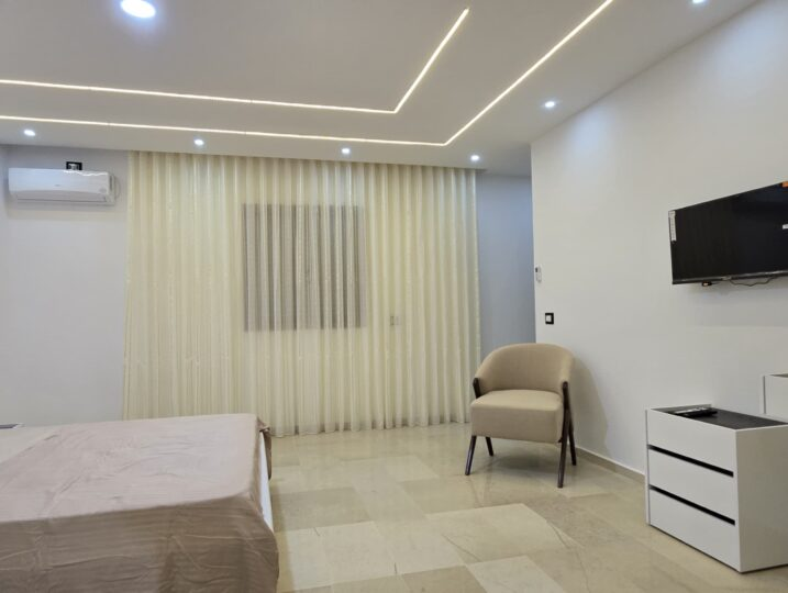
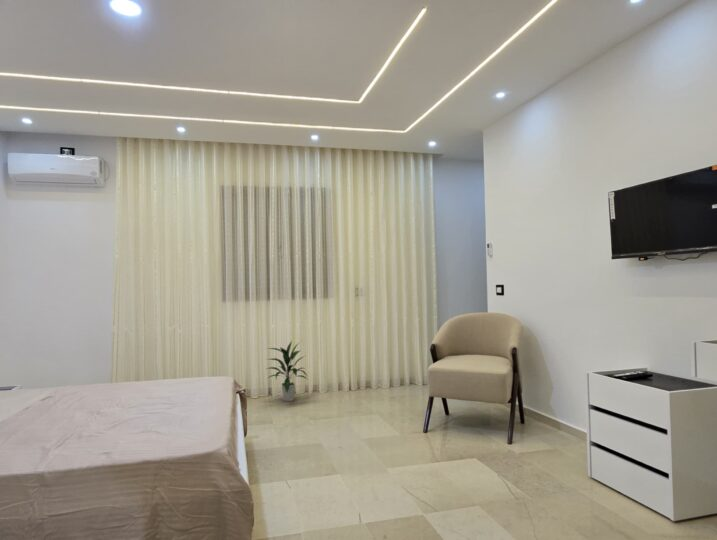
+ indoor plant (287, 370)
